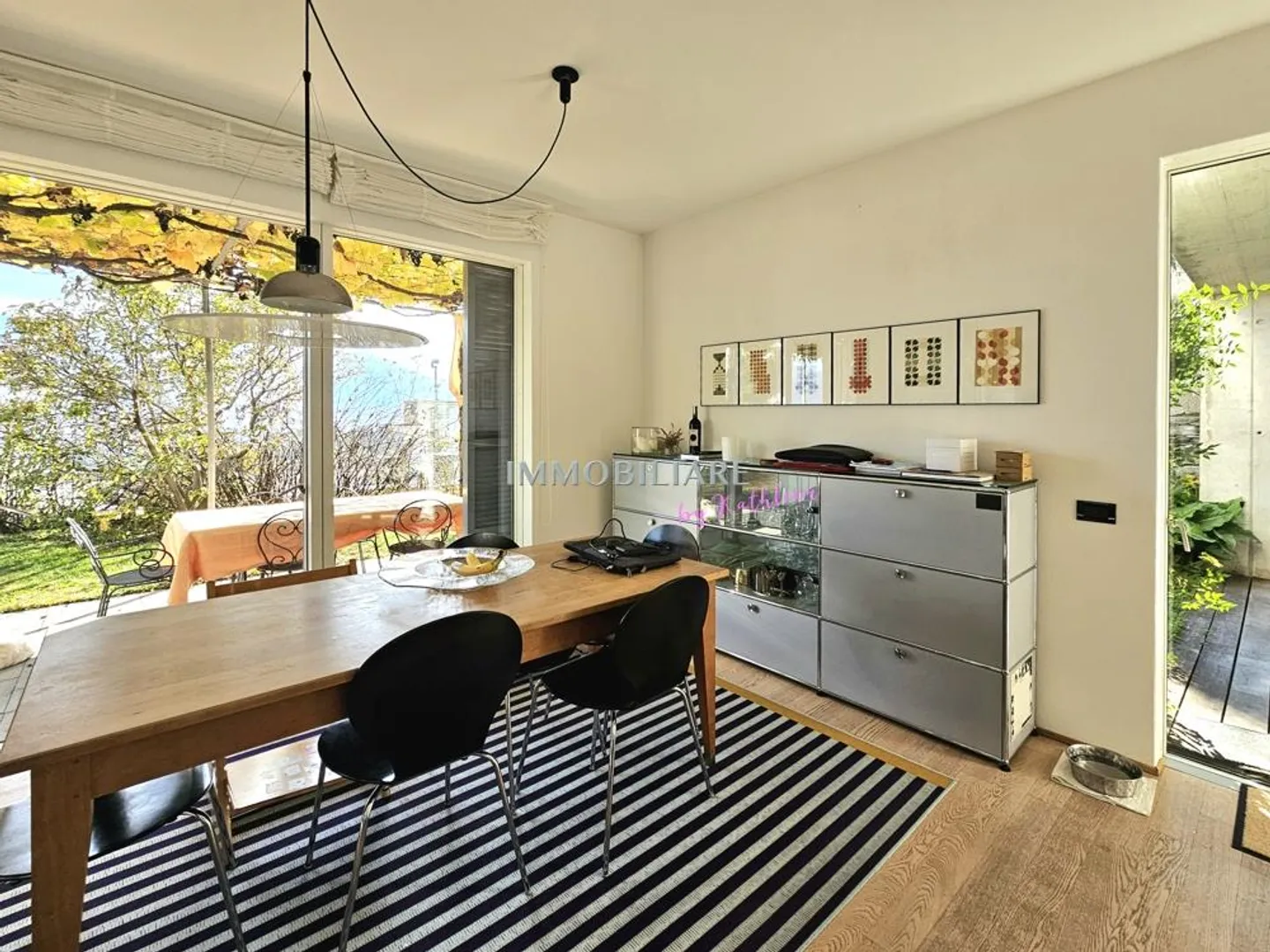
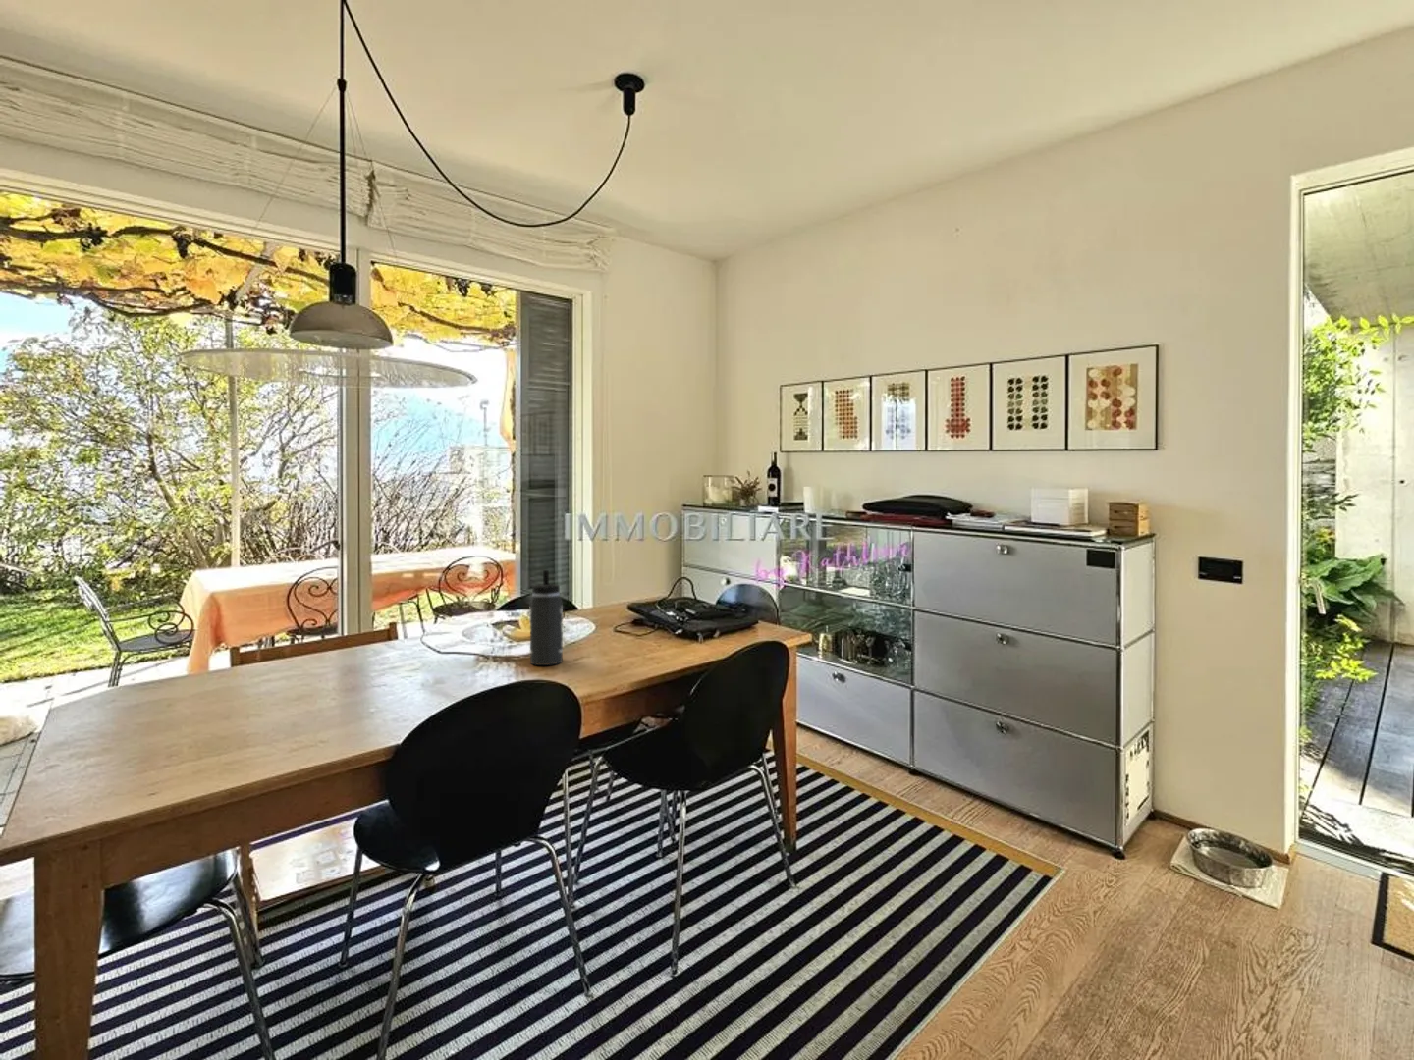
+ thermos bottle (546, 617)
